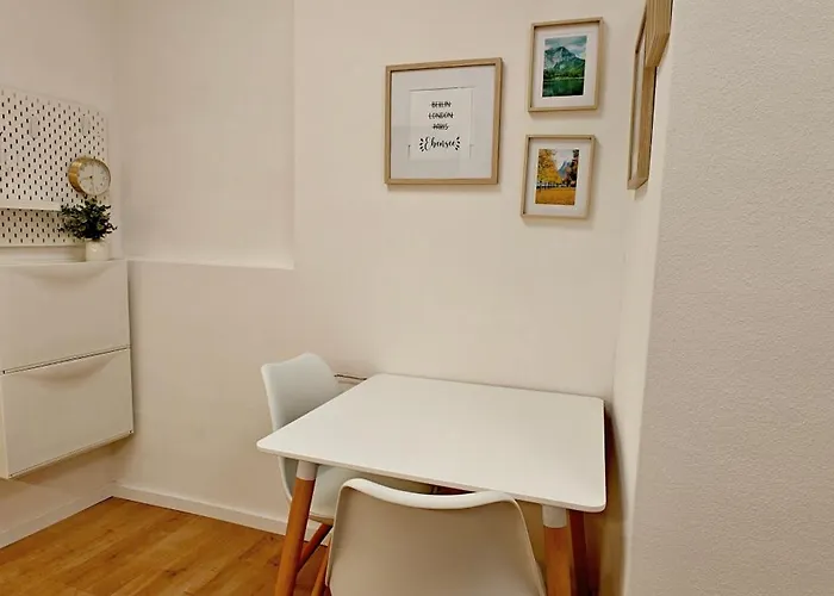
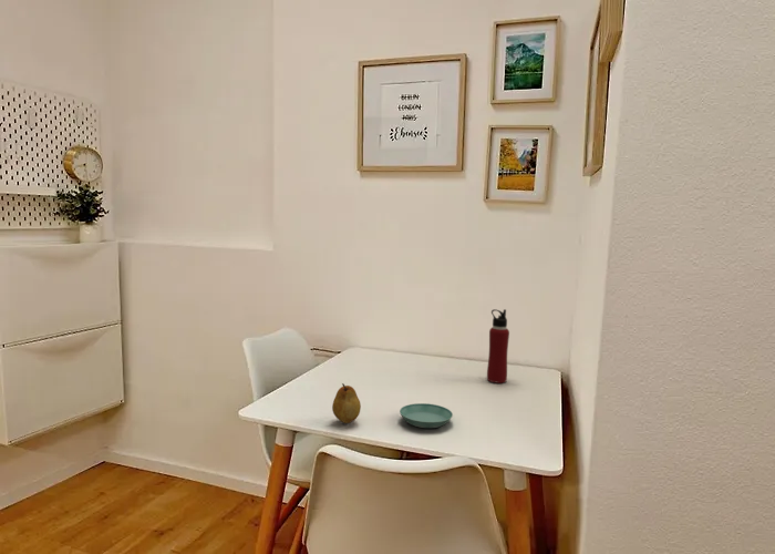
+ water bottle (498, 345)
+ fruit (345, 400)
+ saucer (425, 417)
